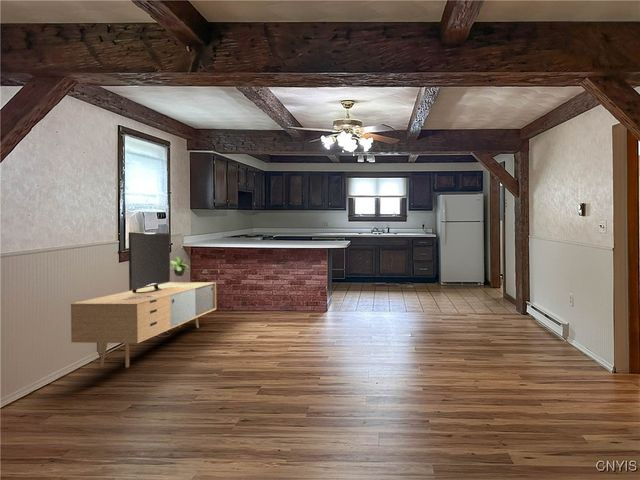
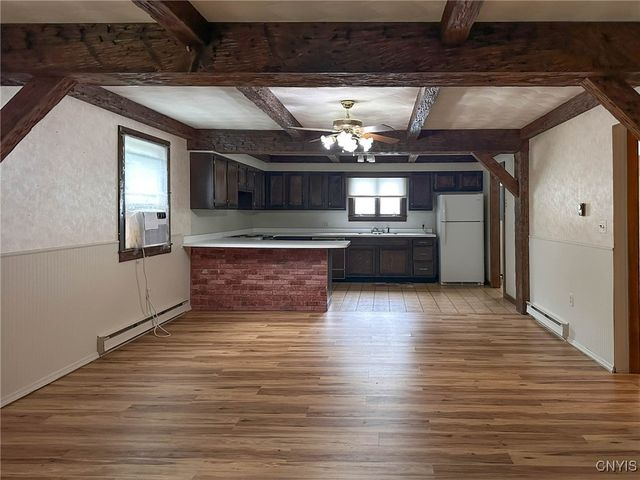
- media console (155, 289)
